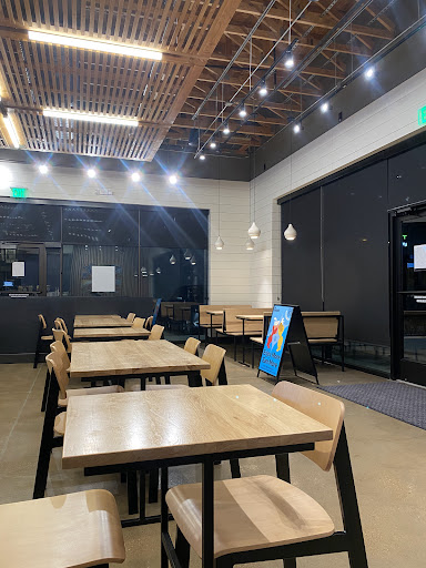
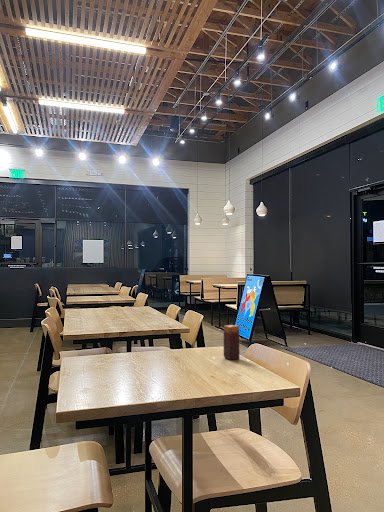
+ candle (231, 341)
